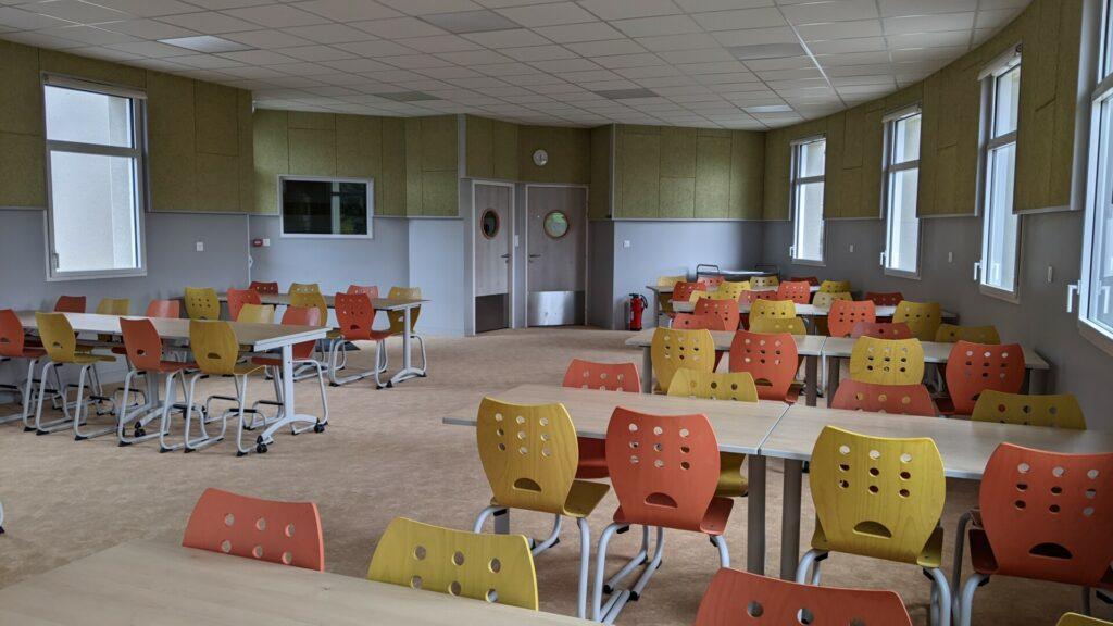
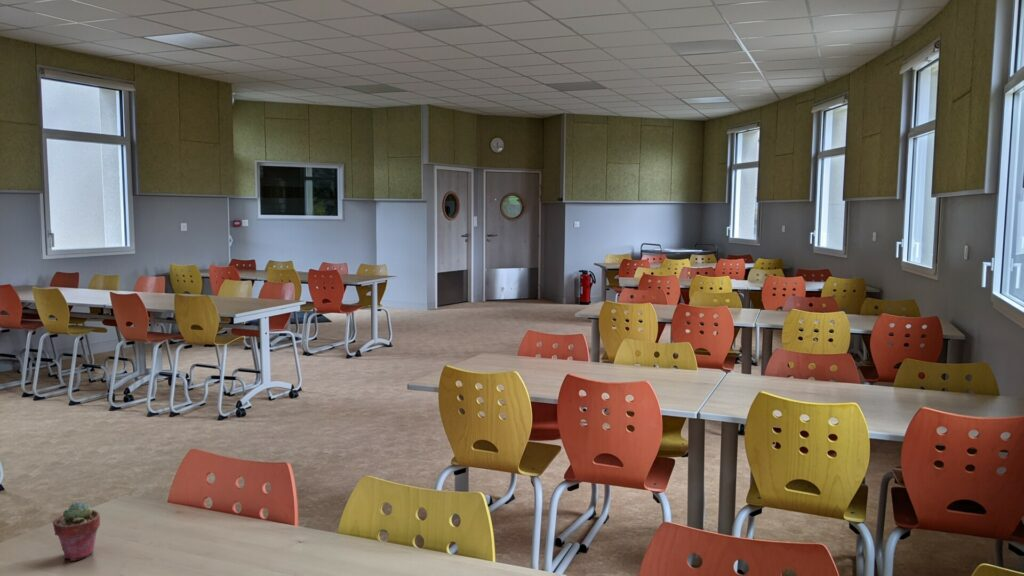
+ potted succulent (77, 528)
